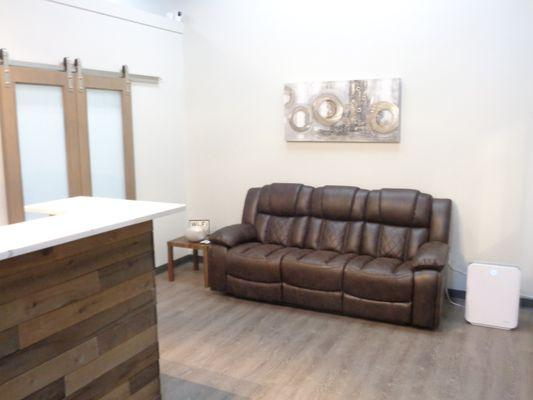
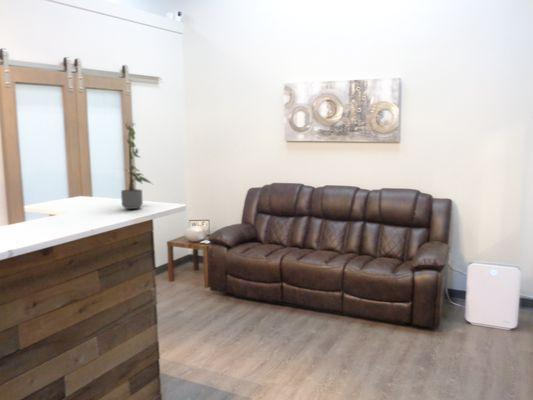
+ potted plant (133, 166)
